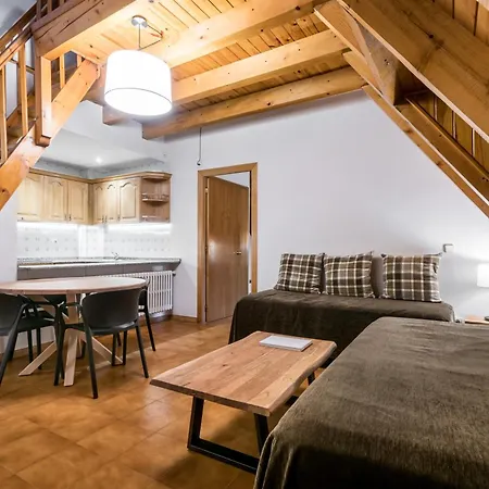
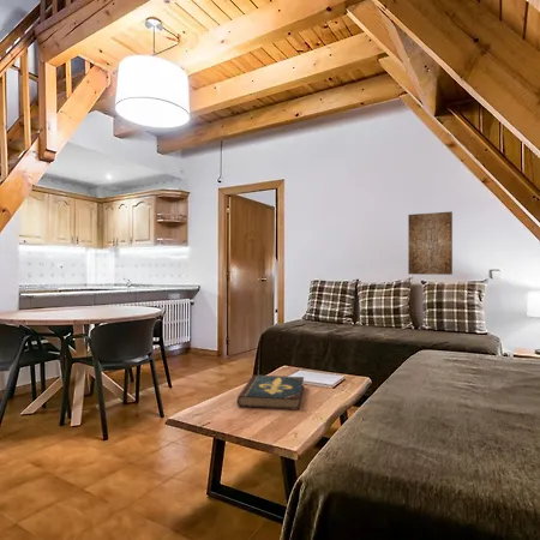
+ book (272, 390)
+ wall art (430, 244)
